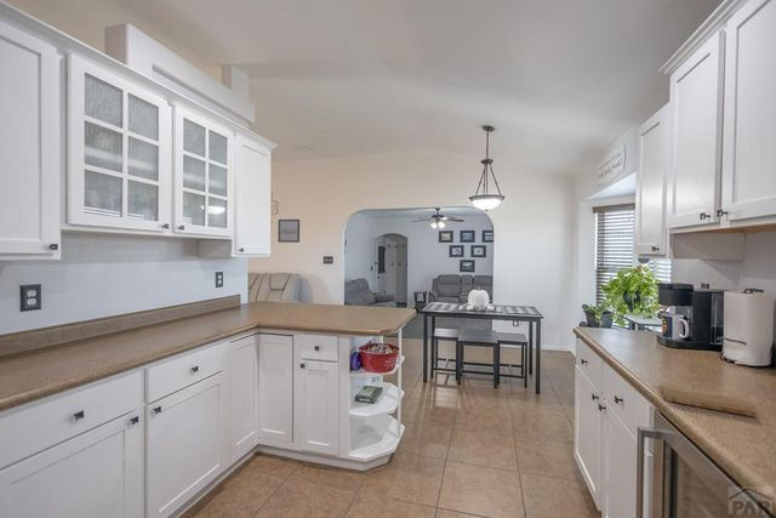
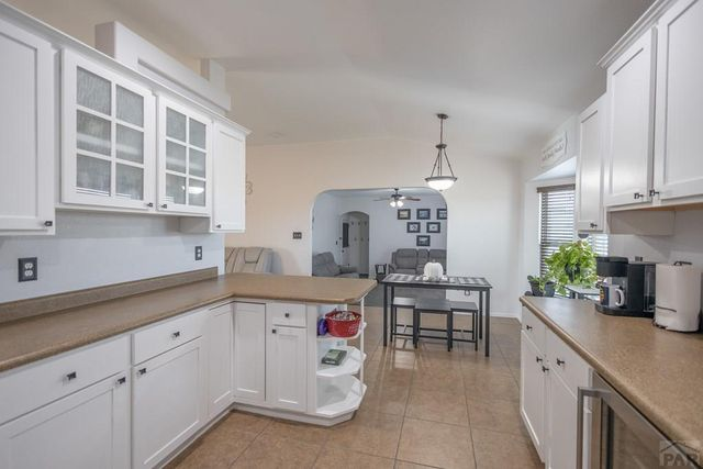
- wall art (289, 230)
- cutting board (703, 398)
